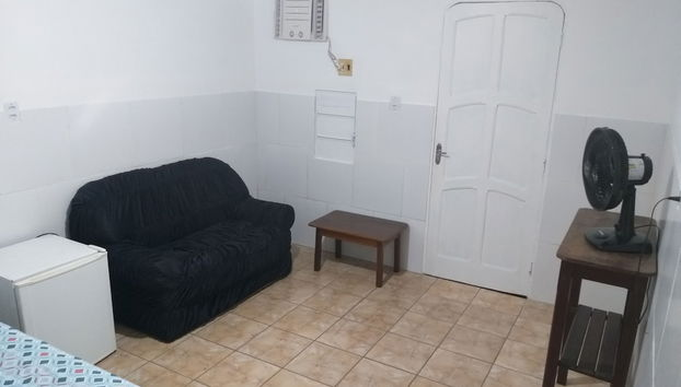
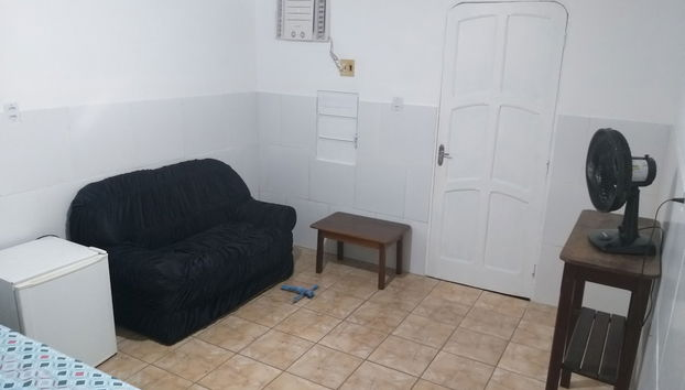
+ plush toy (296, 289)
